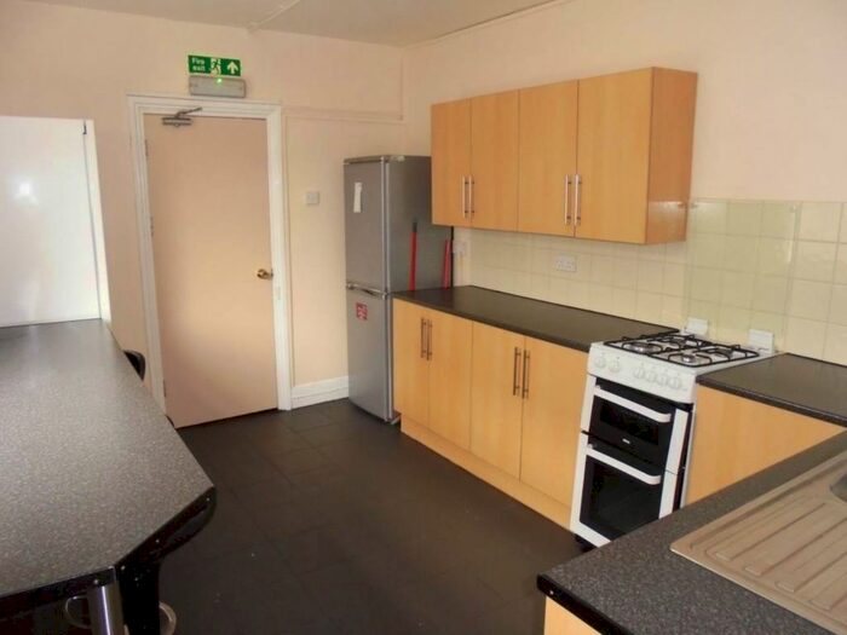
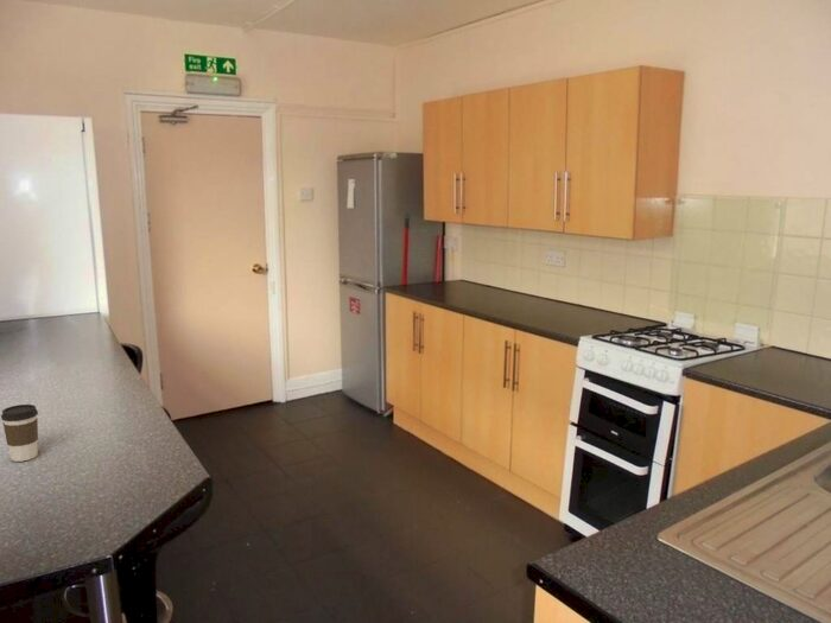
+ coffee cup (21, 432)
